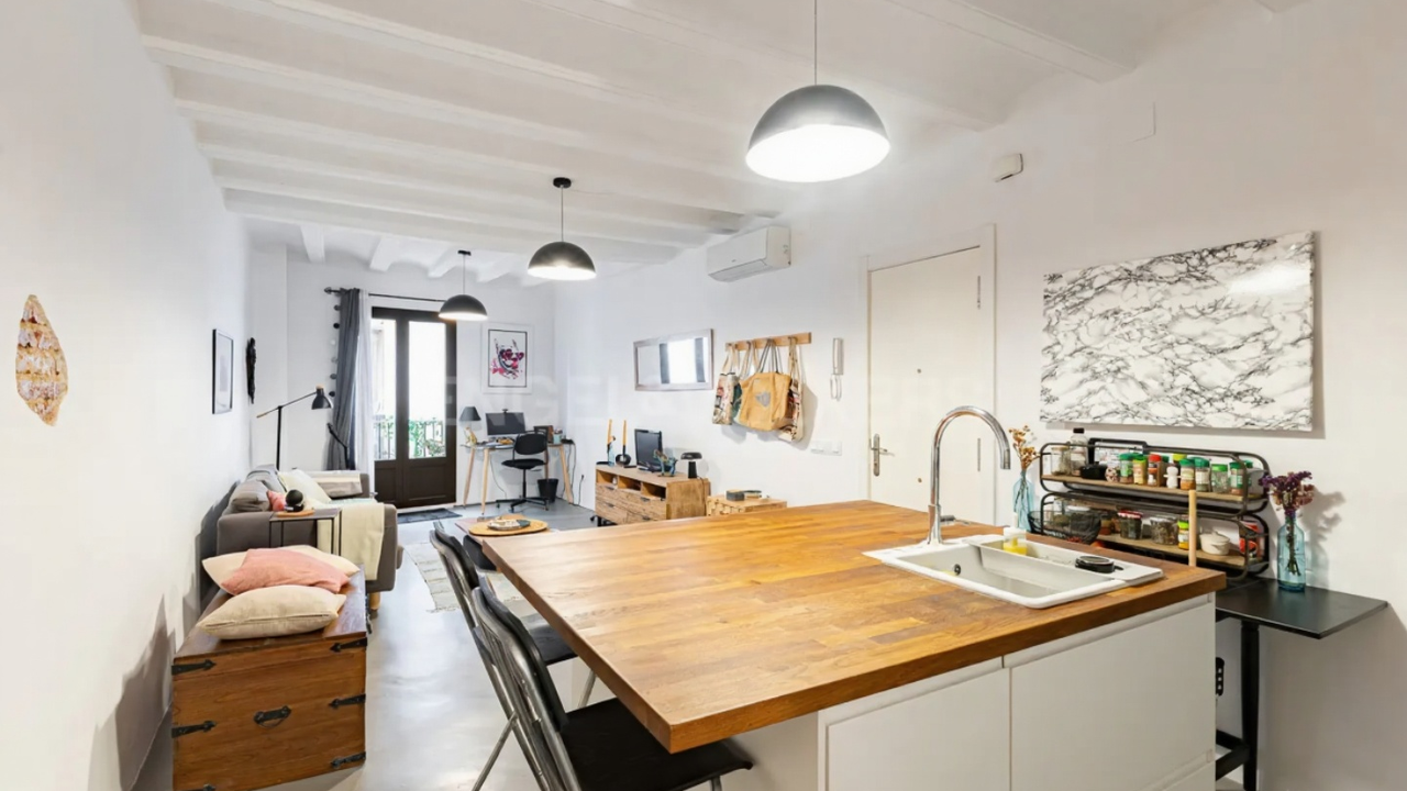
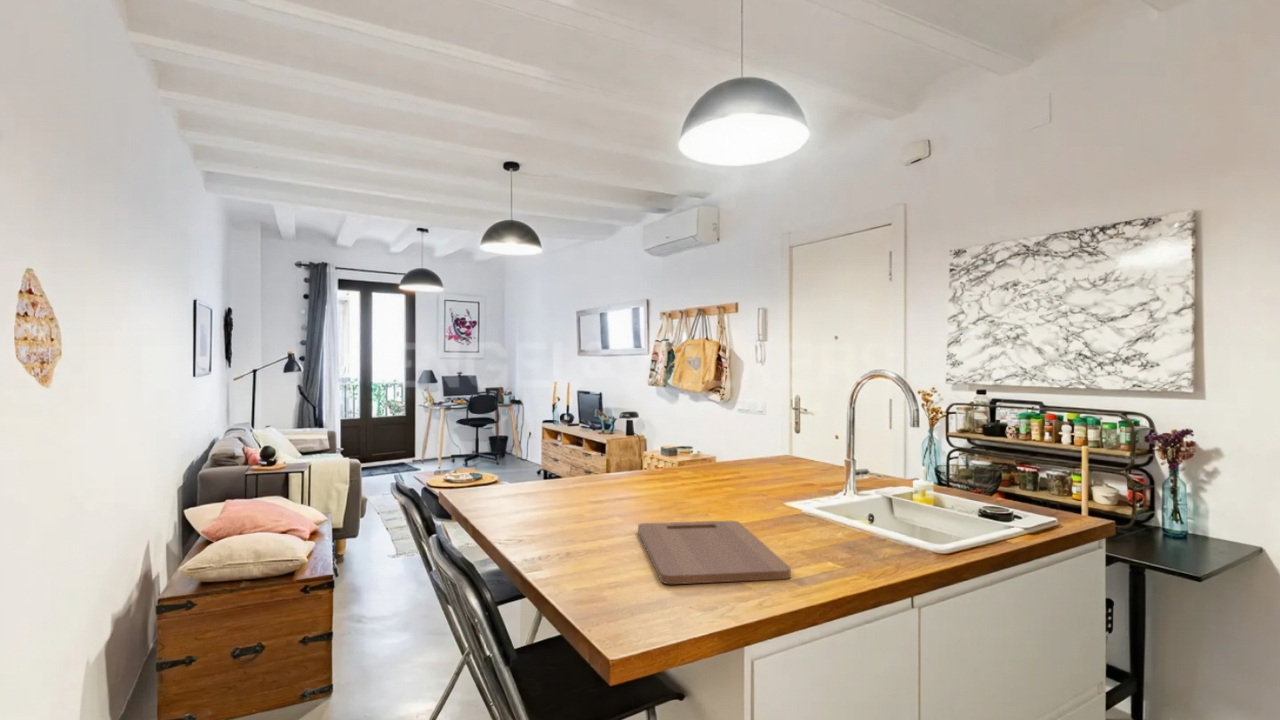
+ cutting board (705, 547)
